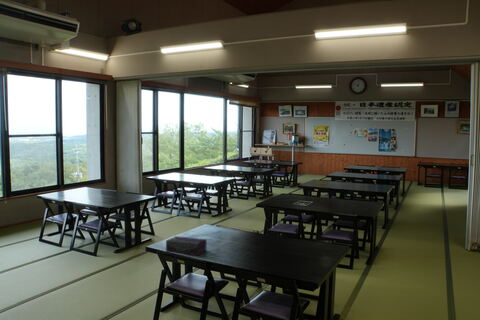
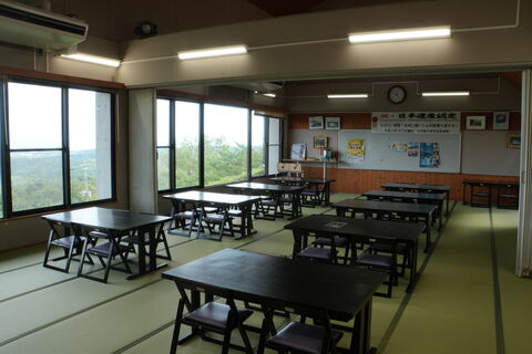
- tissue box (186, 245)
